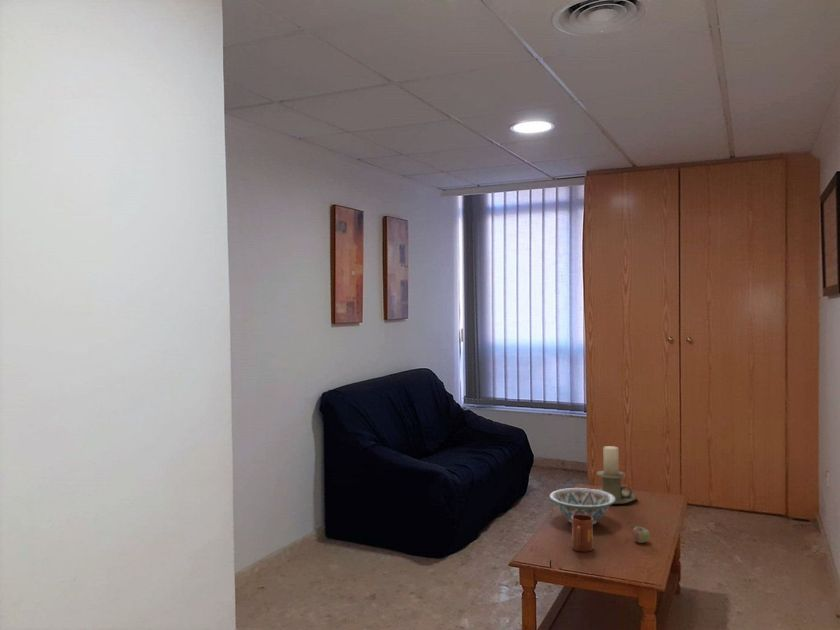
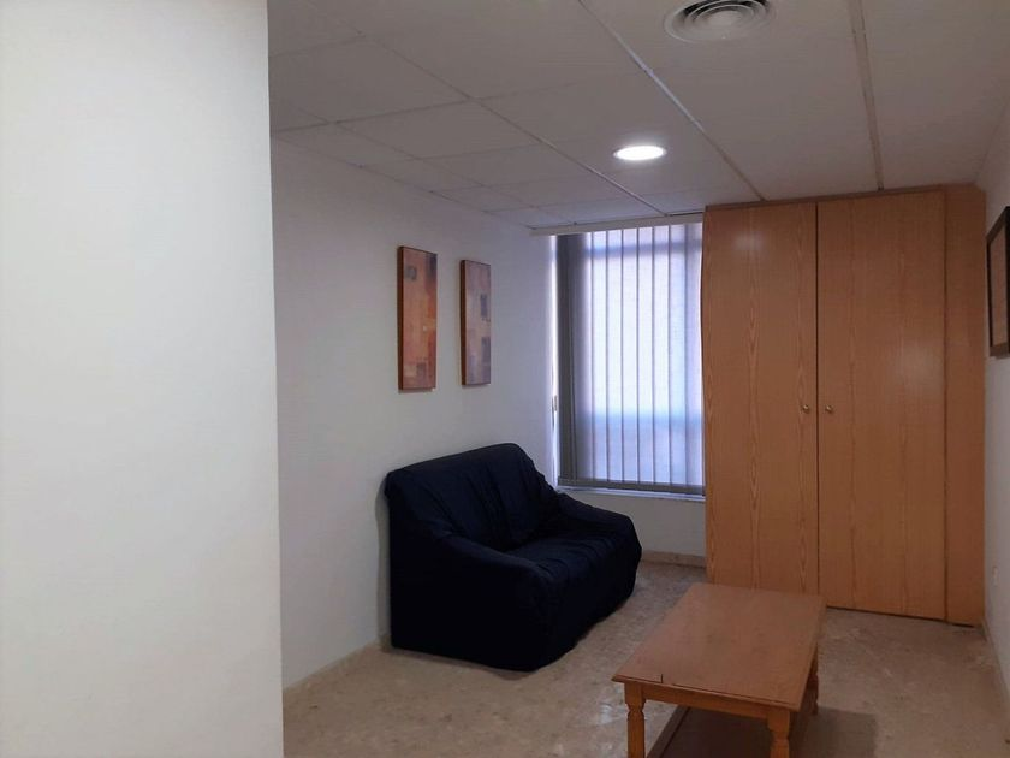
- decorative bowl (582, 508)
- mug (581, 534)
- apple (639, 534)
- candle holder (611, 472)
